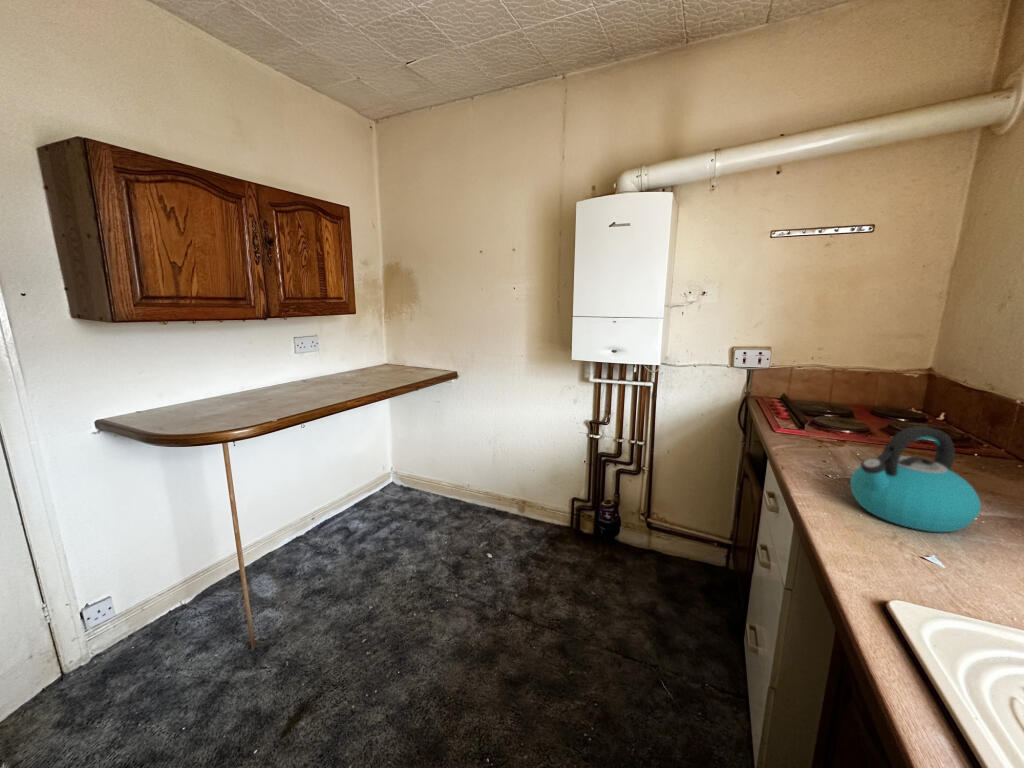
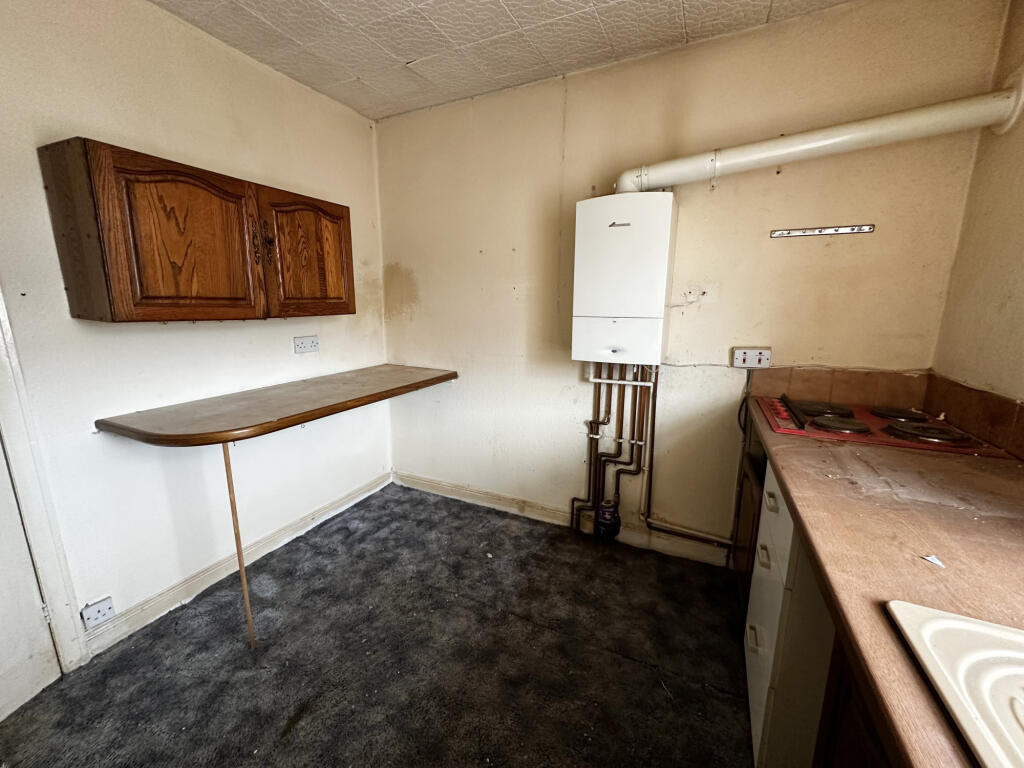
- kettle (909, 471)
